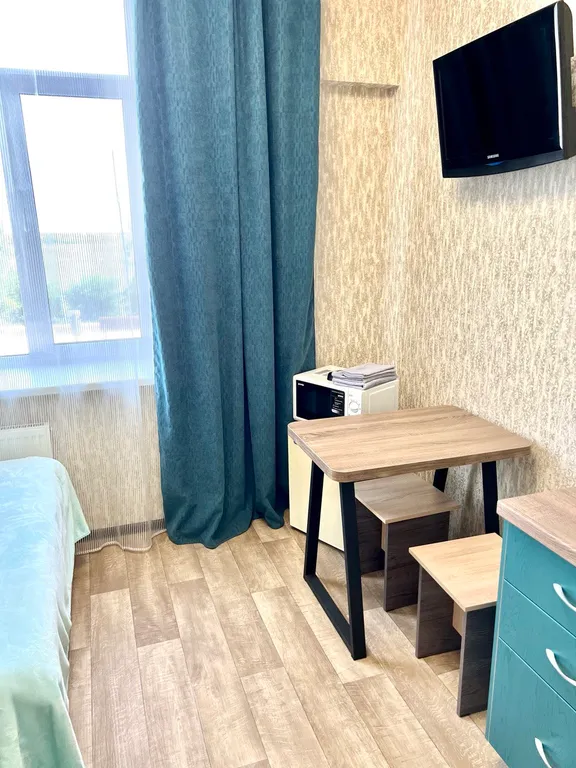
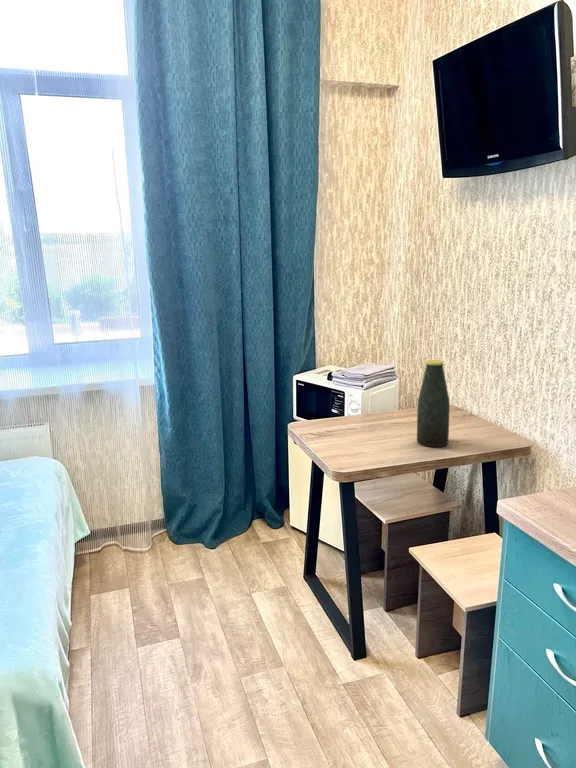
+ bottle (433, 402)
